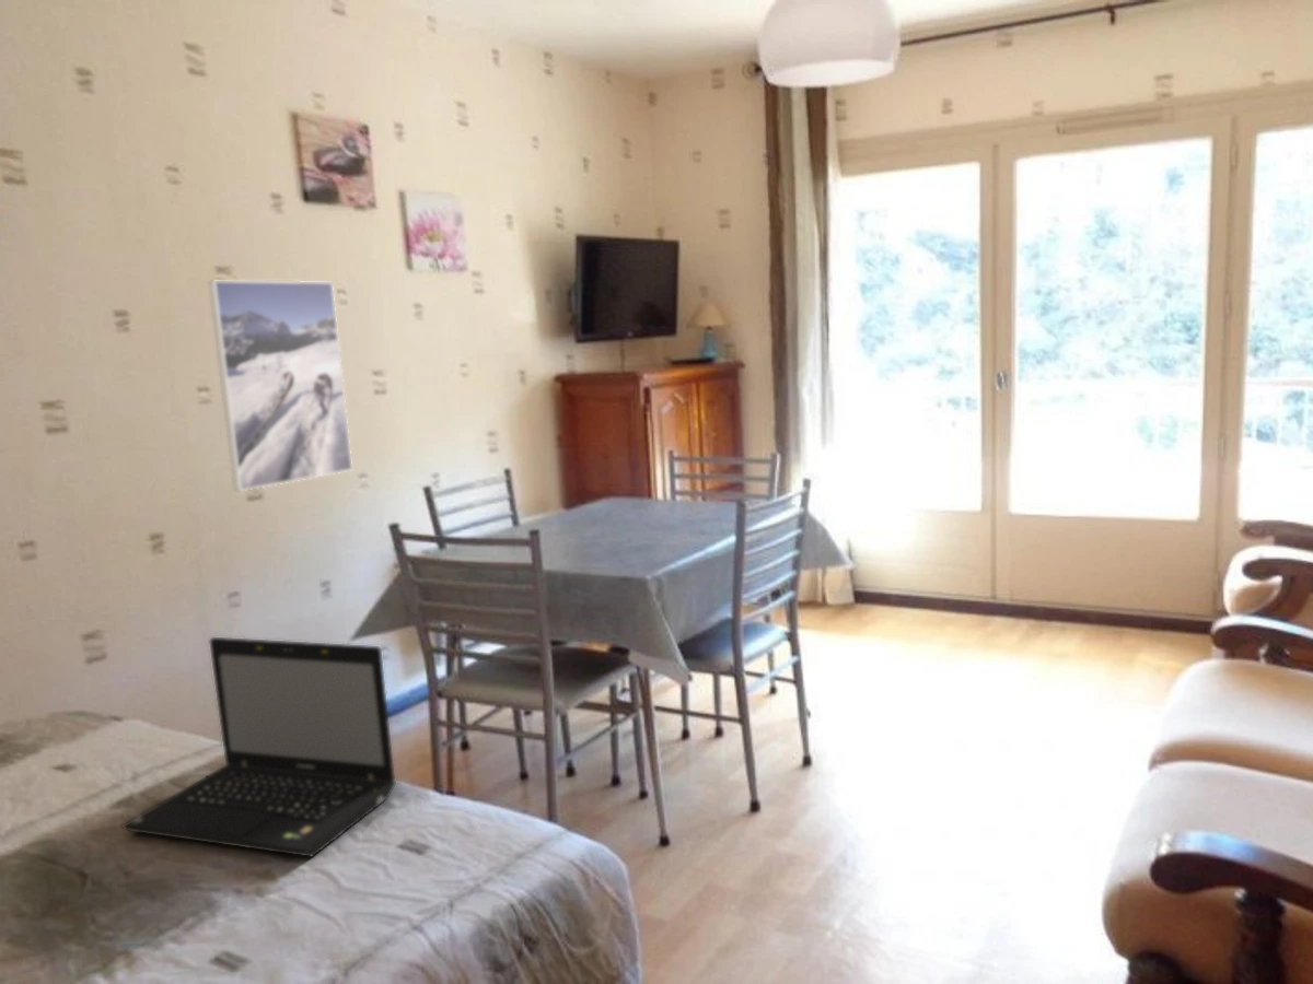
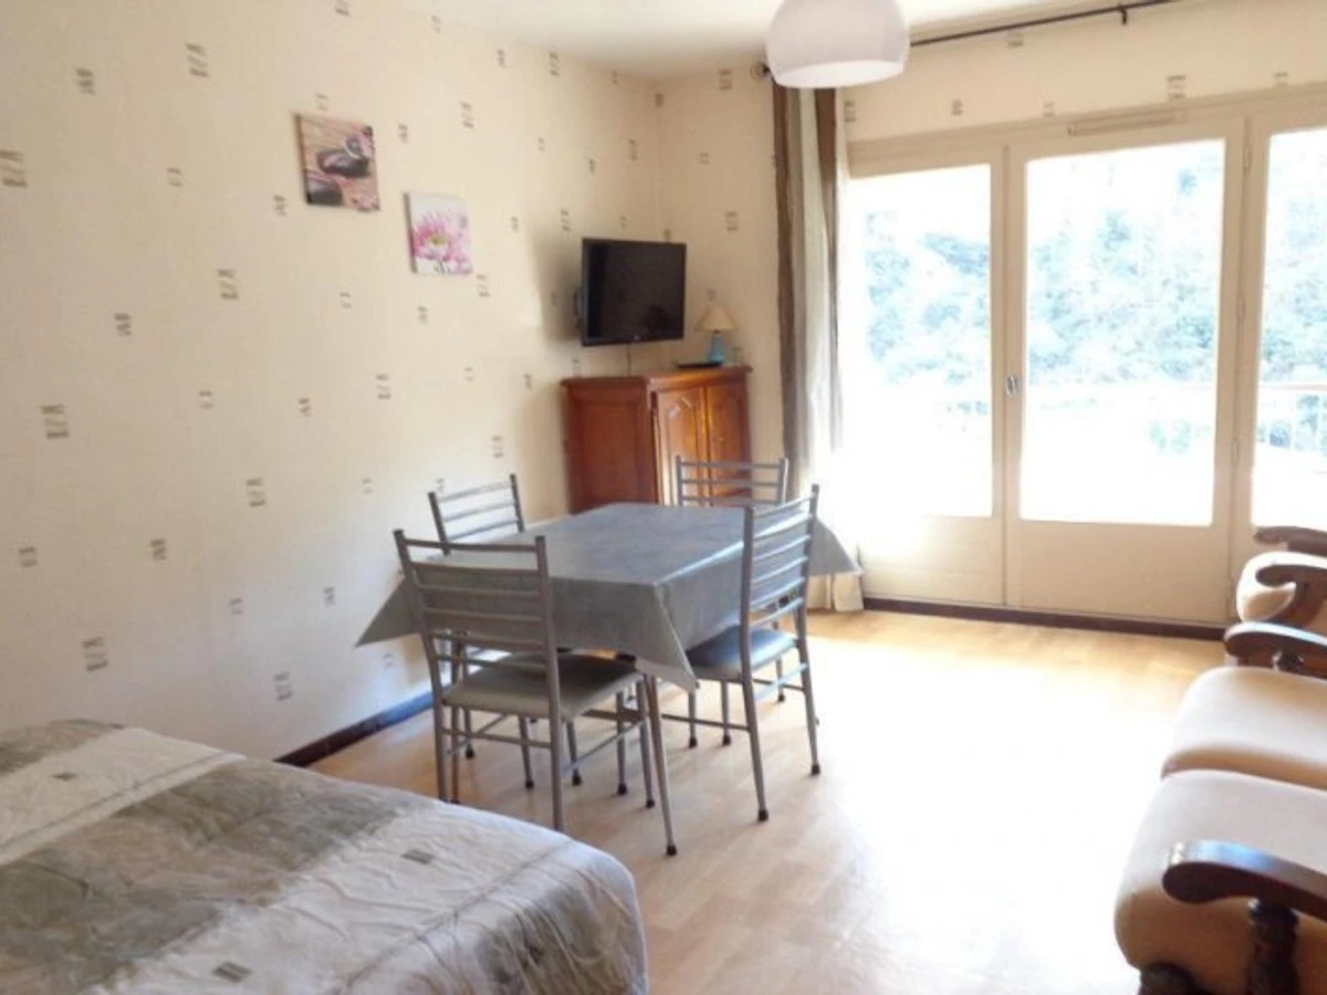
- laptop (255, 739)
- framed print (284, 382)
